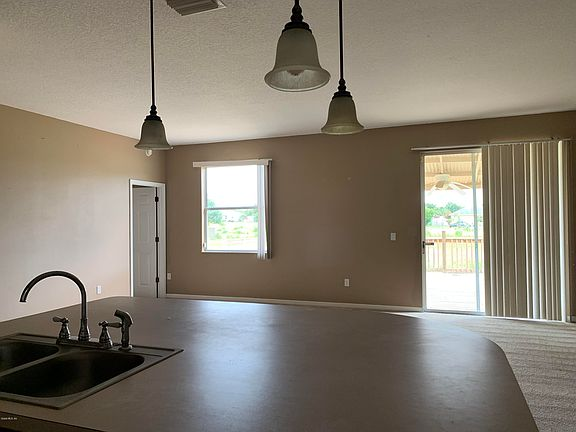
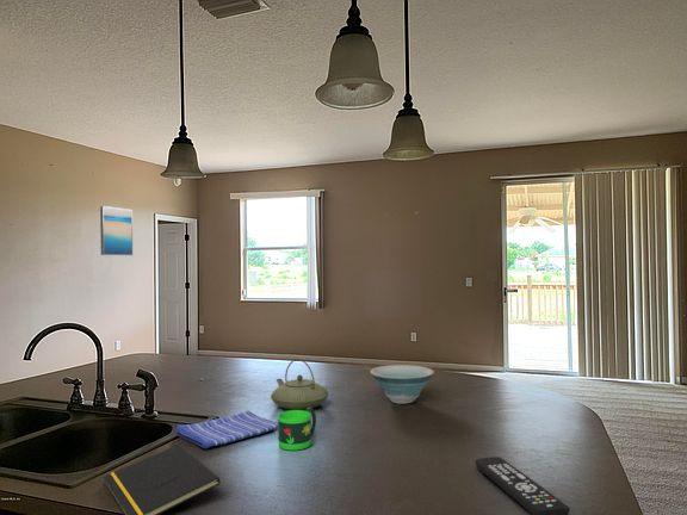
+ wall art (117, 231)
+ teapot (297, 381)
+ remote control (516, 485)
+ notepad (159, 479)
+ dish towel (228, 427)
+ mug (299, 427)
+ bowl (402, 385)
